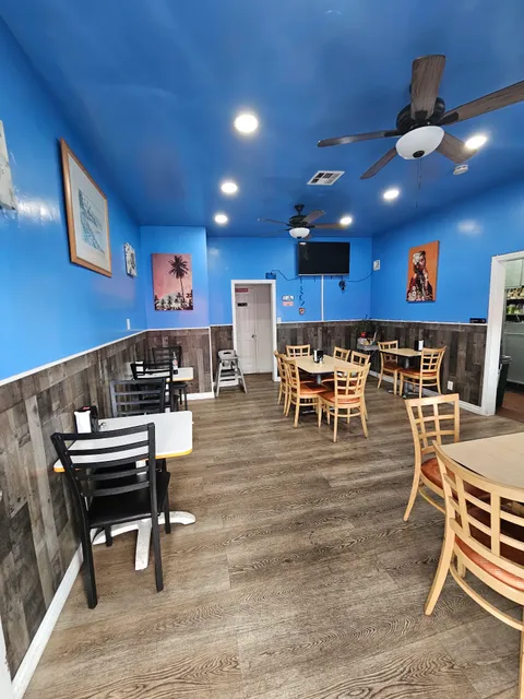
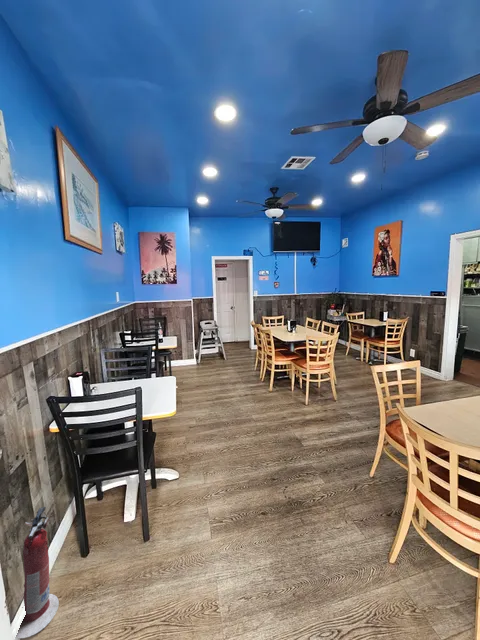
+ fire extinguisher (32, 569)
